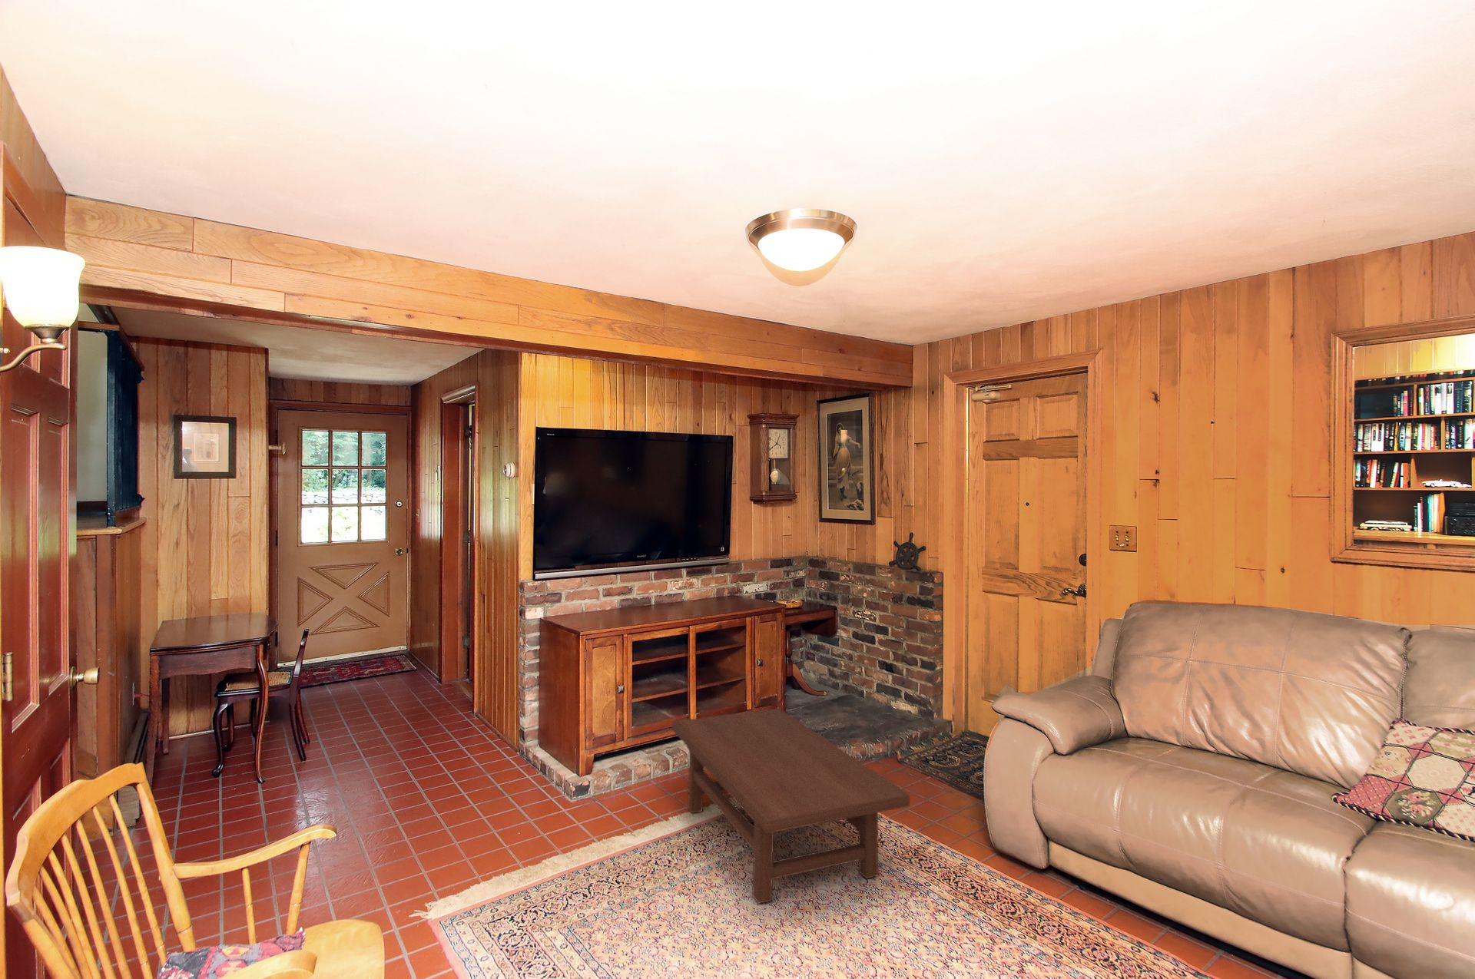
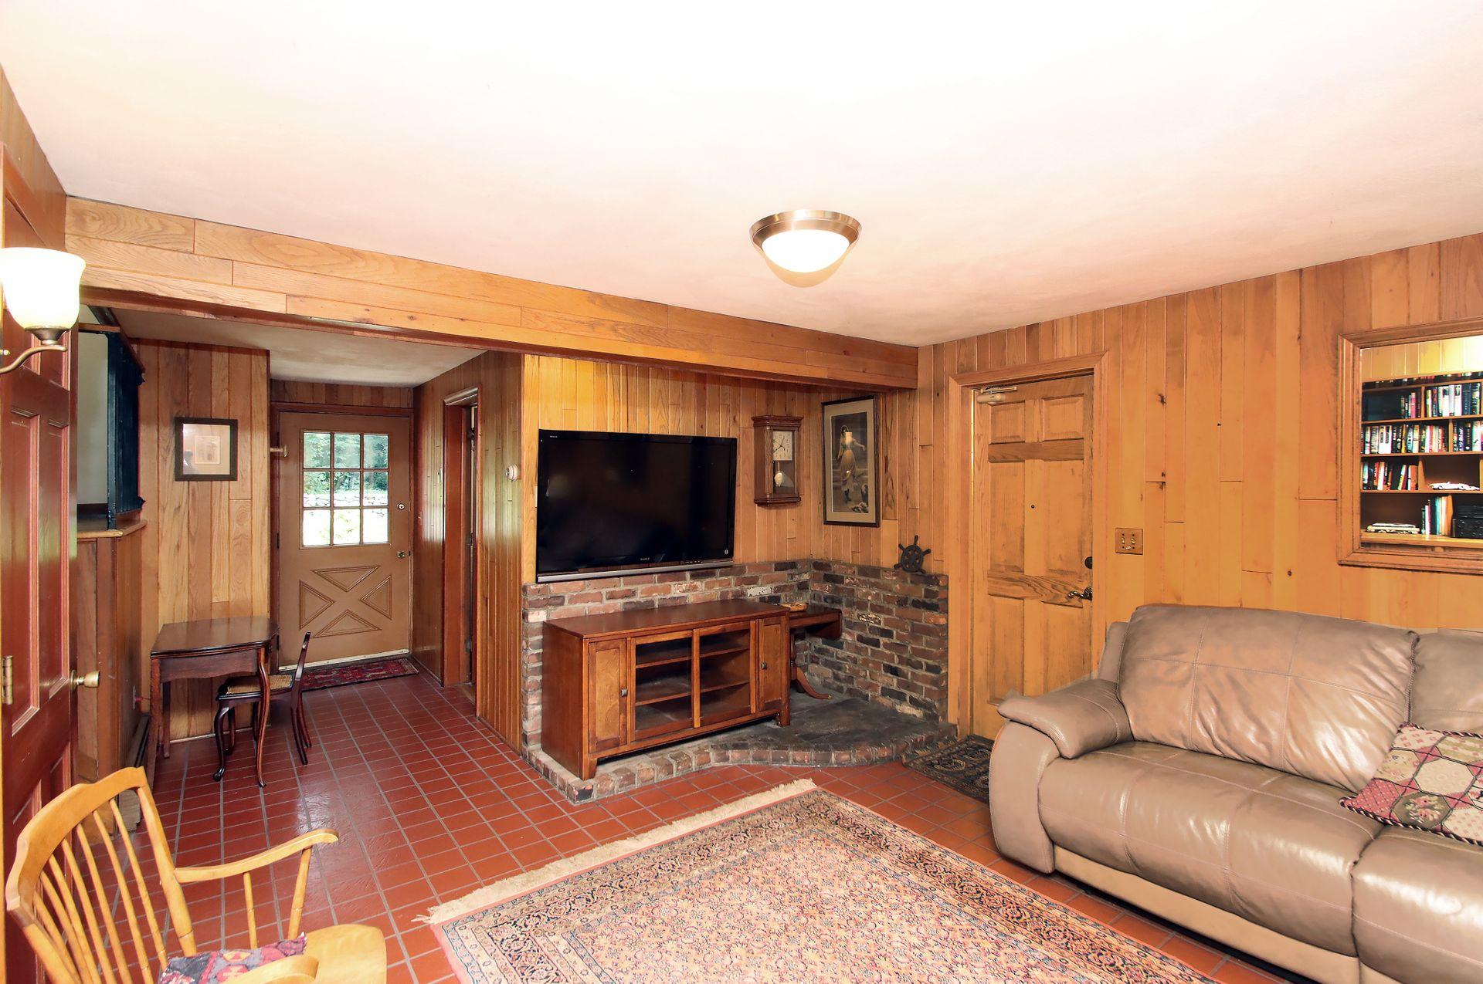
- coffee table (775, 795)
